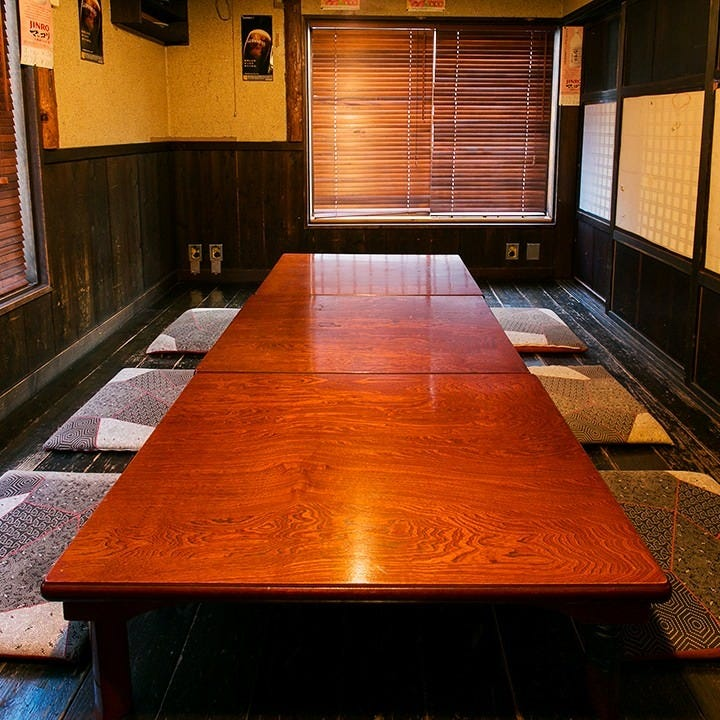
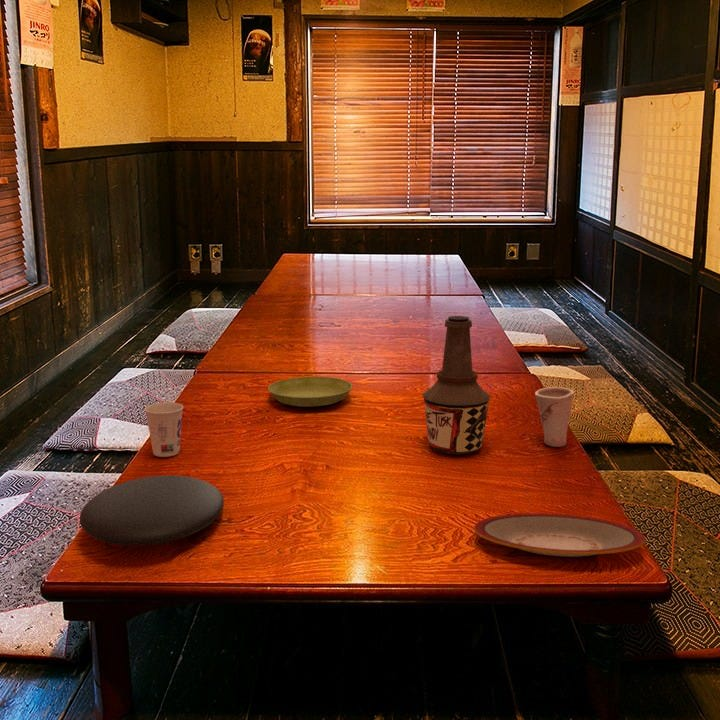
+ plate (153, 507)
+ bottle (455, 382)
+ saucer (310, 392)
+ cup (165, 430)
+ cup (552, 417)
+ plate (558, 538)
